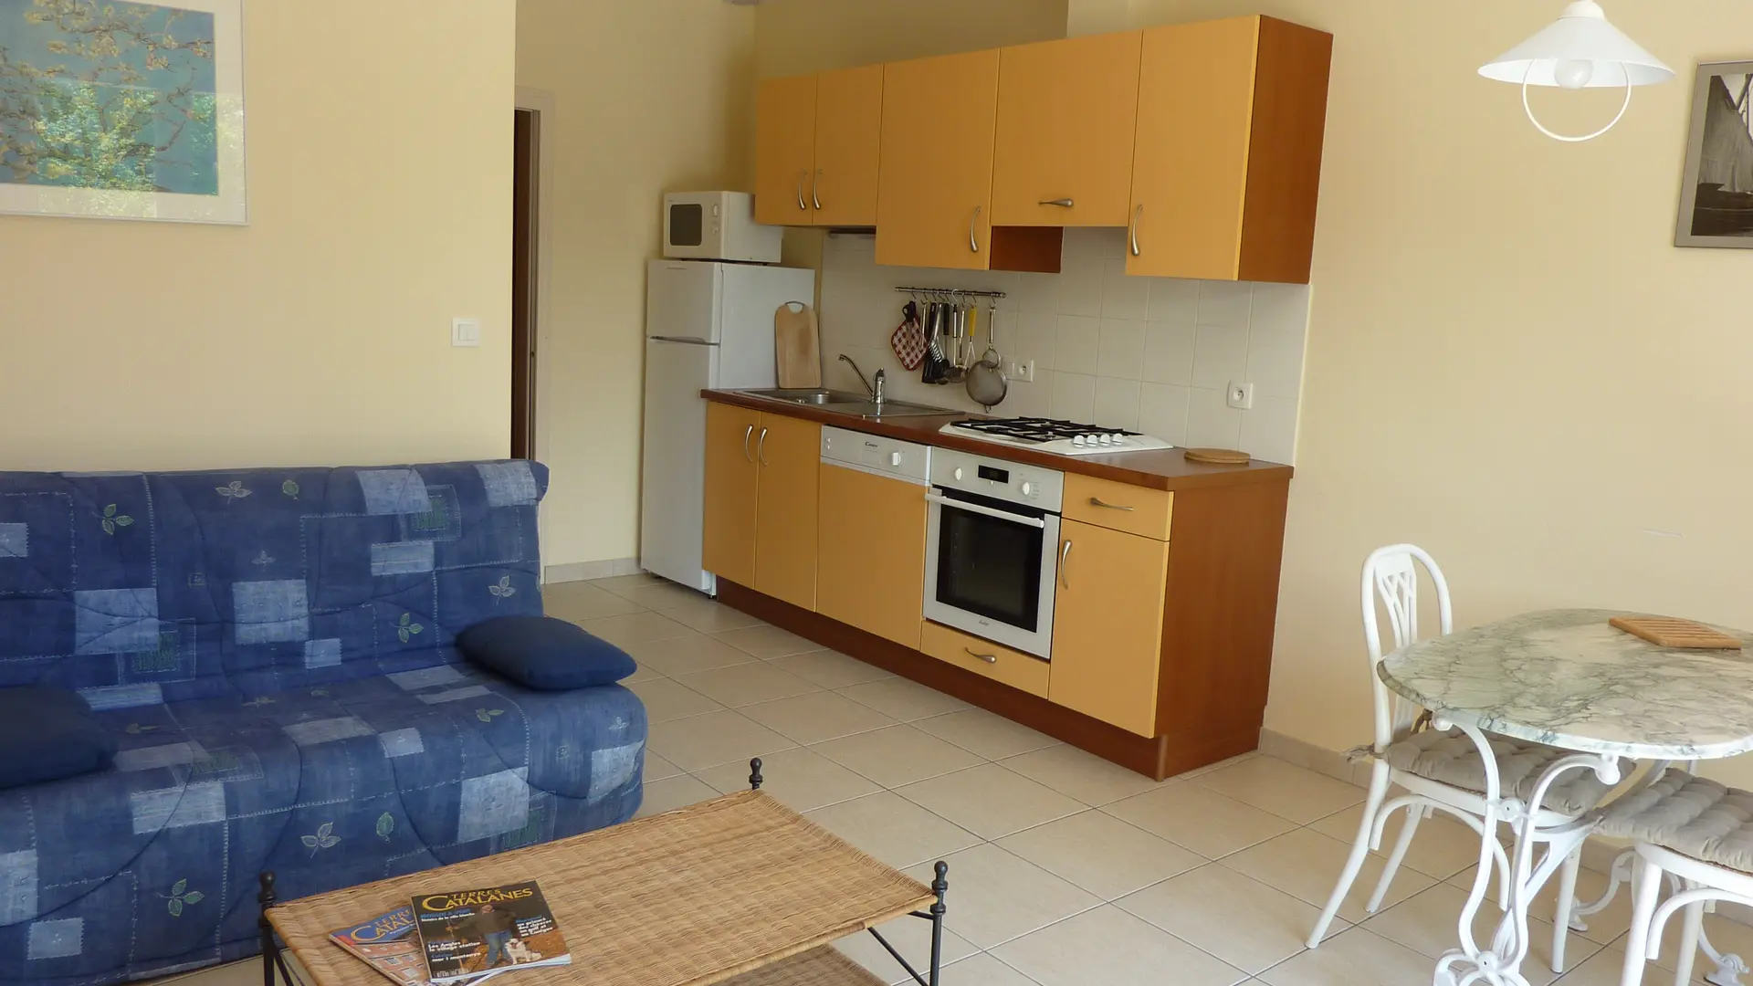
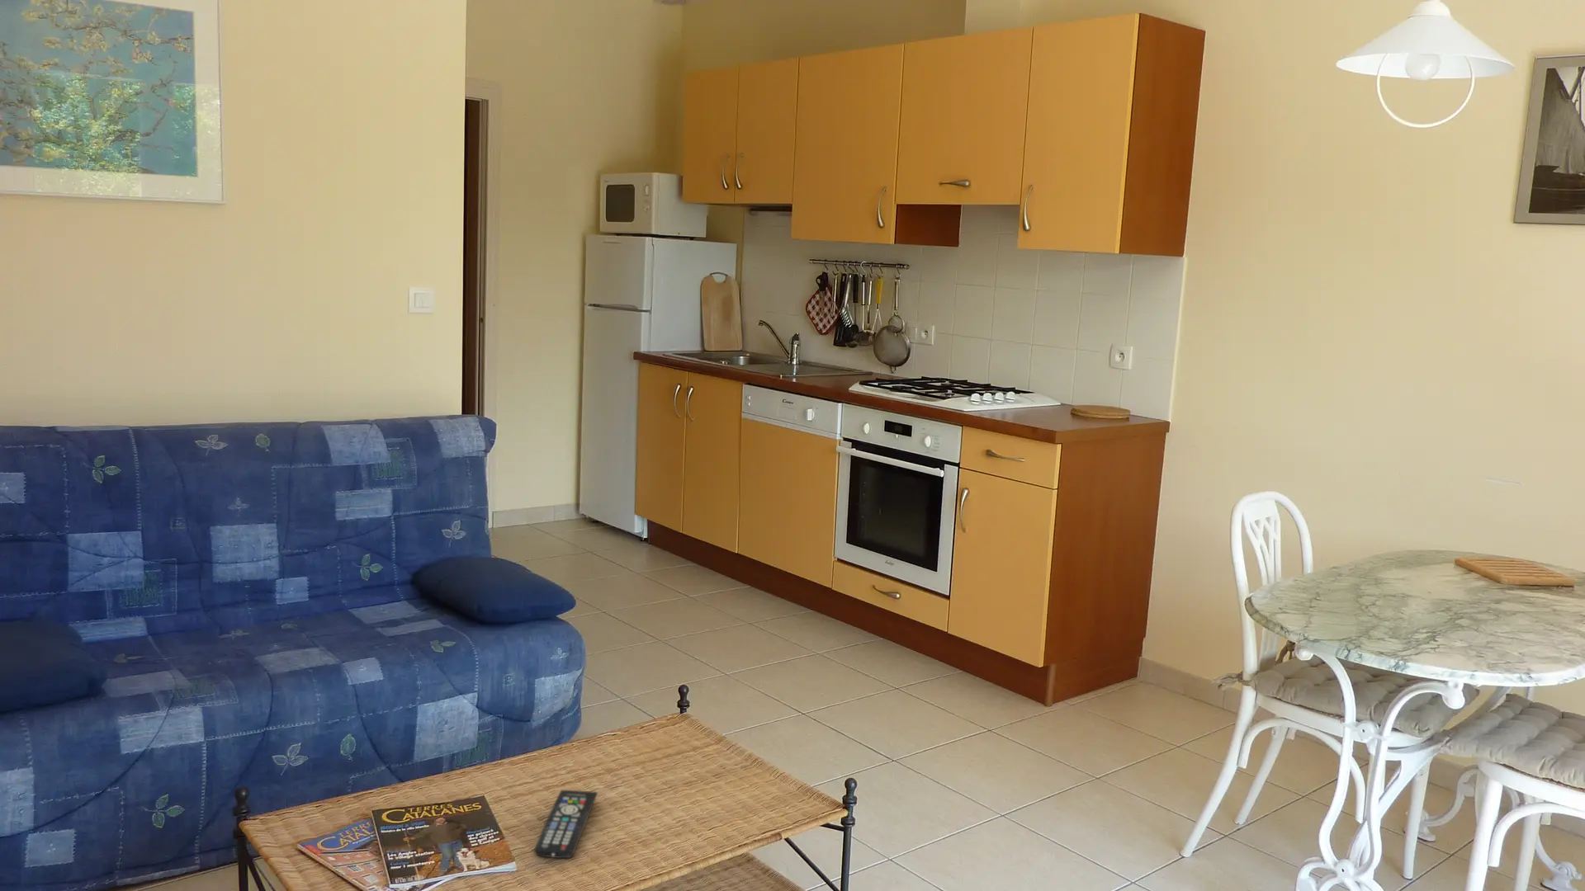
+ remote control (567, 821)
